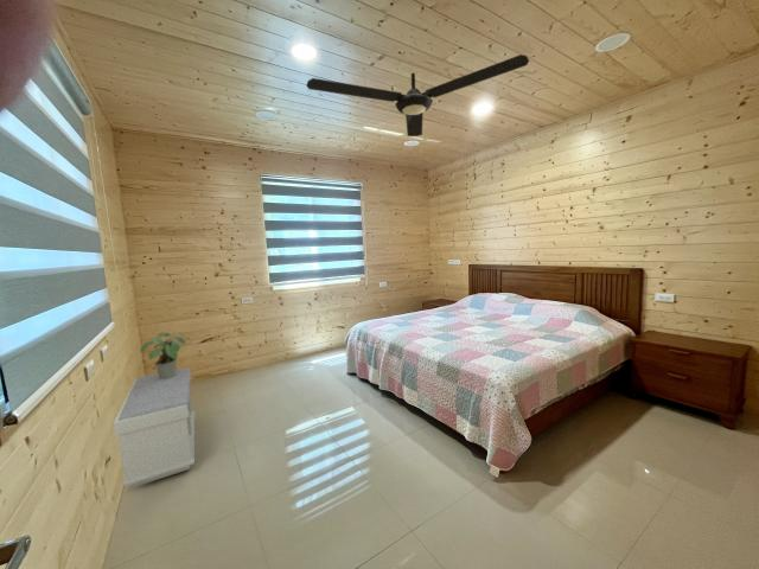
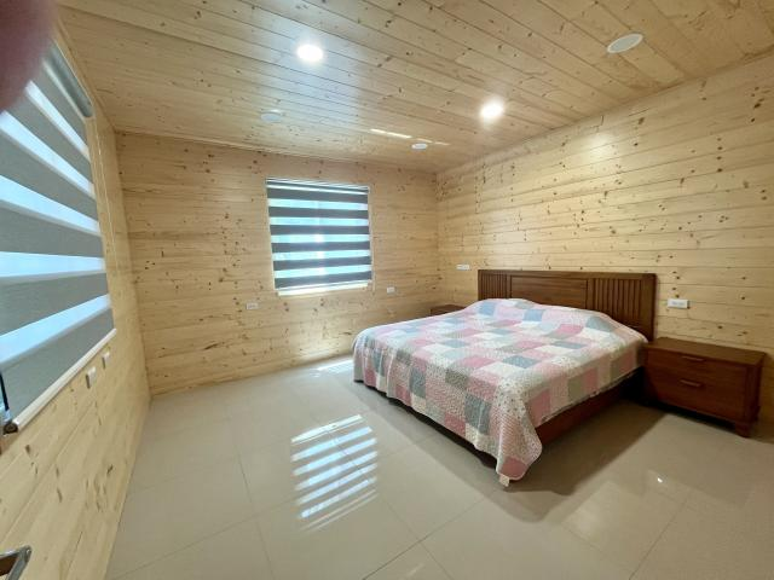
- bench (162, 418)
- ceiling fan (413, 102)
- potted plant (165, 356)
